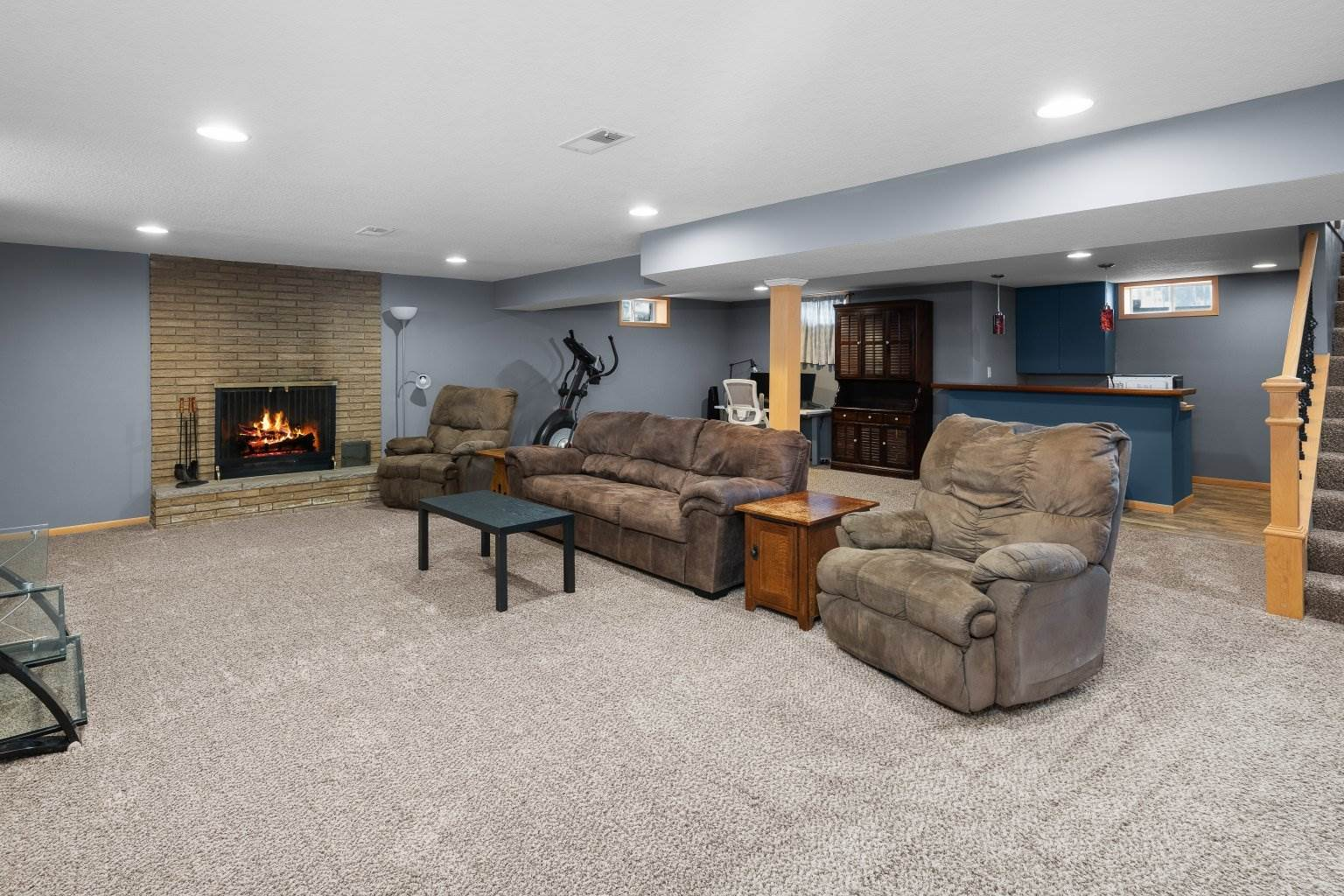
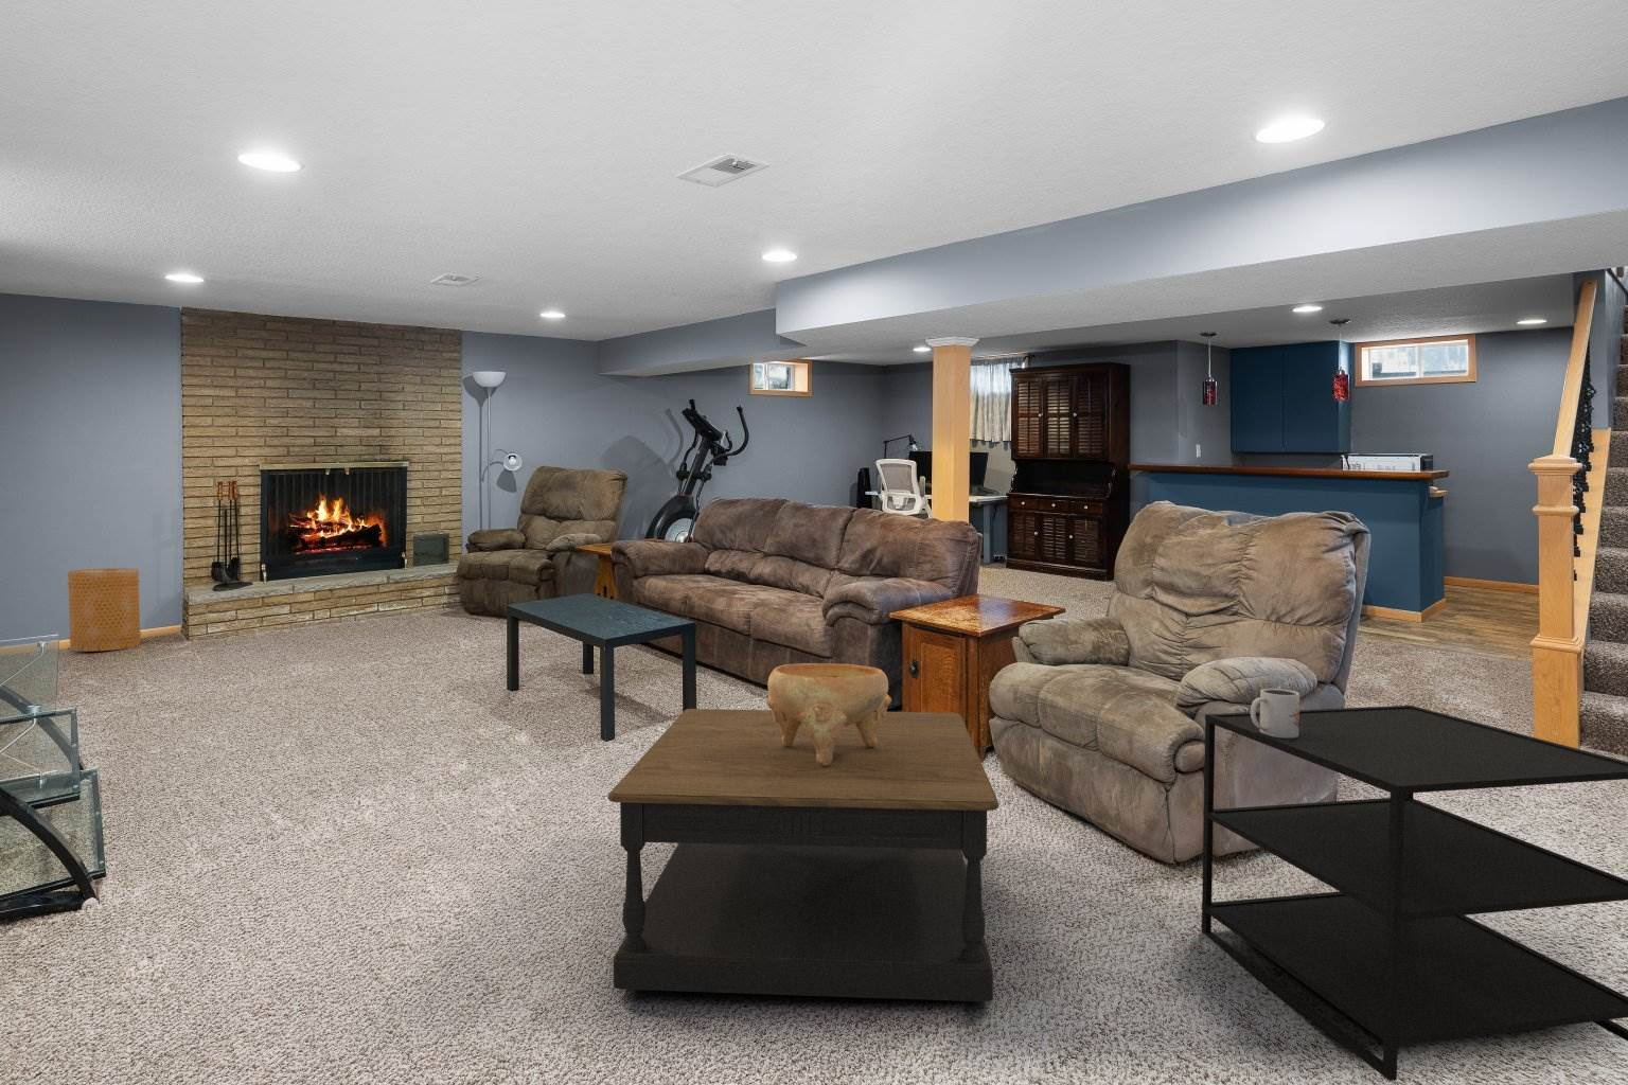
+ mug (1273, 710)
+ side table (1401, 862)
+ coffee table (812, 828)
+ decorative bowl (833, 708)
+ basket (105, 608)
